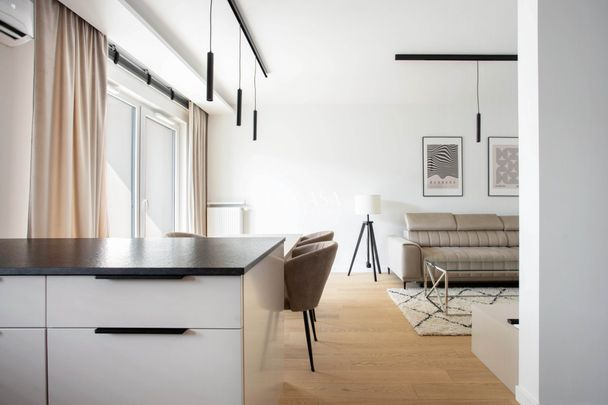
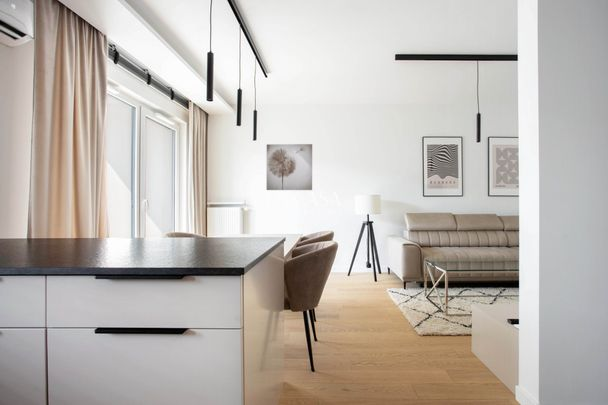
+ wall art (289, 167)
